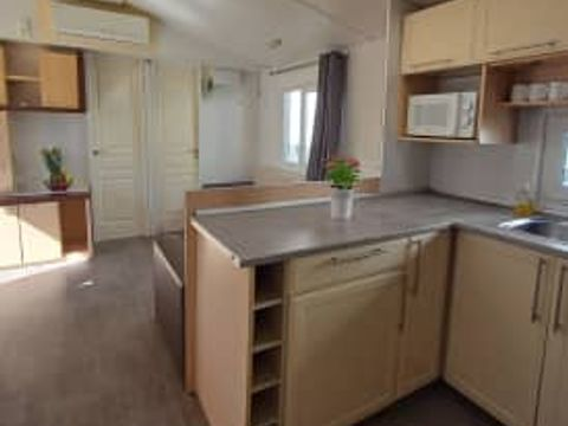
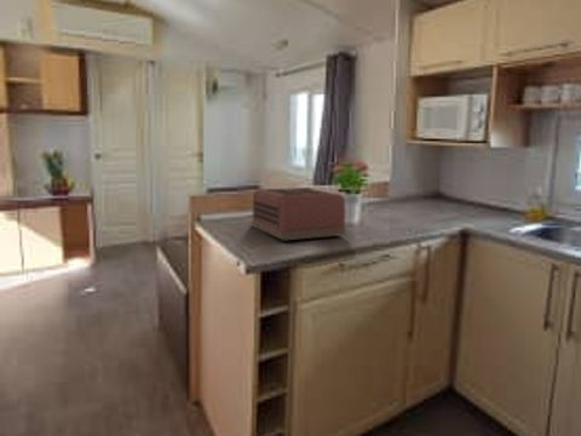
+ toaster (294, 210)
